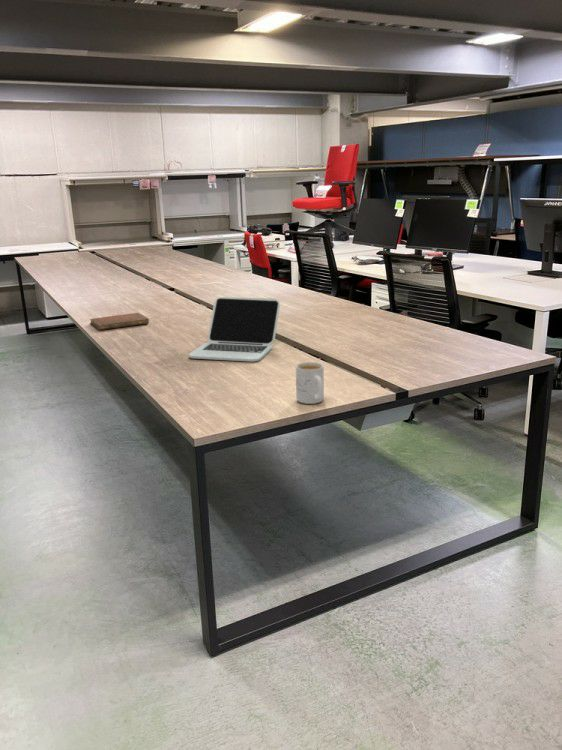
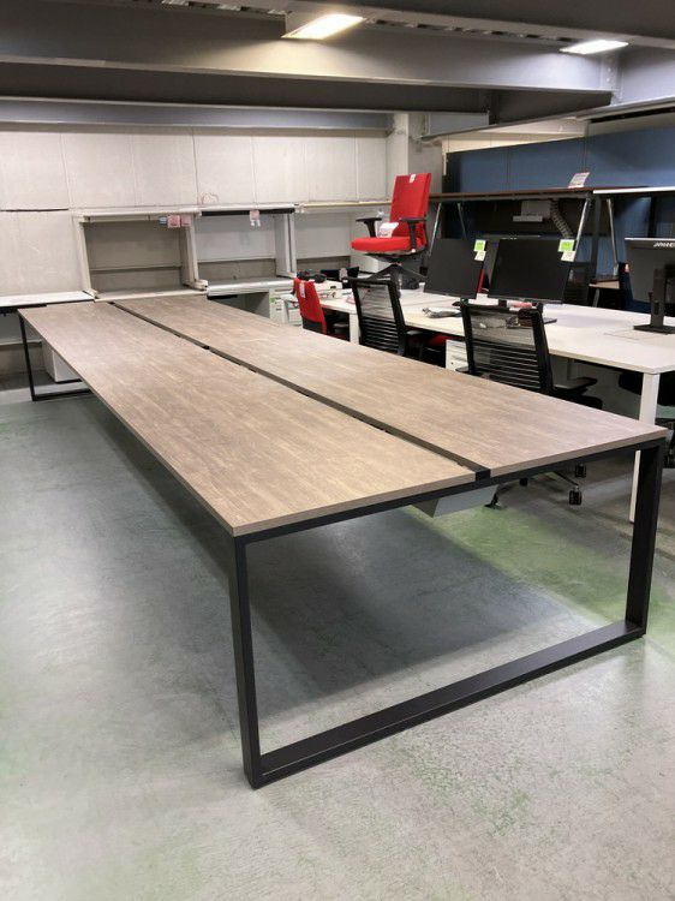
- notebook (119, 321)
- mug (312, 384)
- laptop (235, 327)
